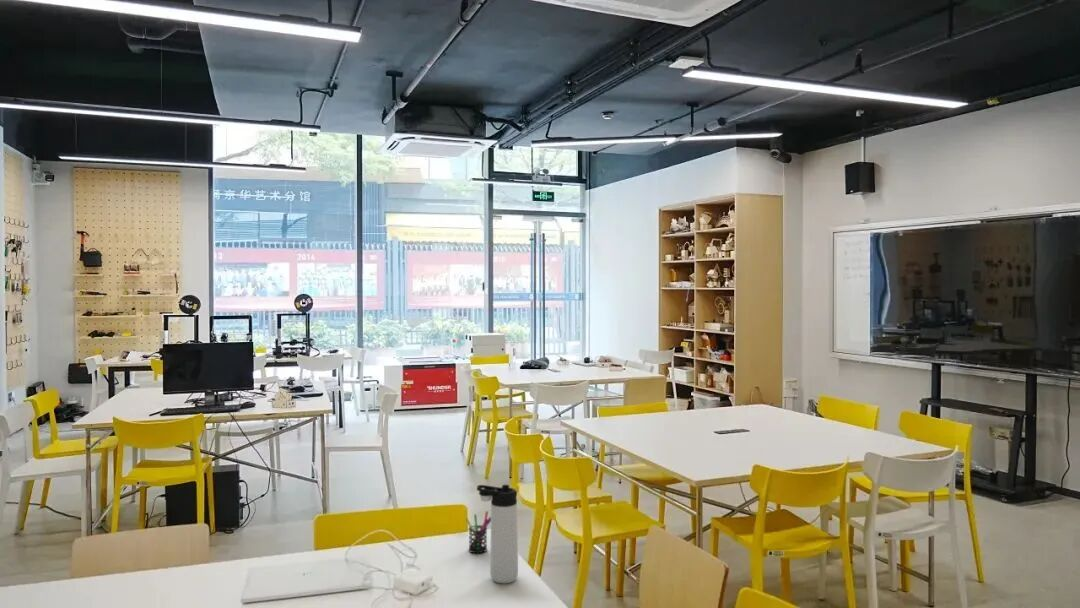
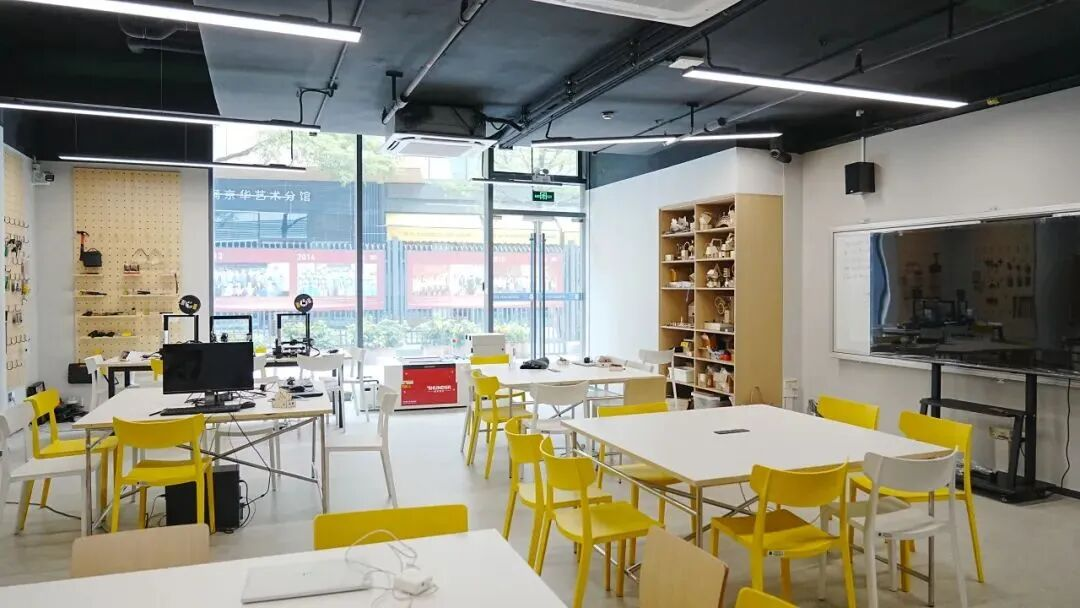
- pen holder (478, 530)
- thermos bottle (497, 532)
